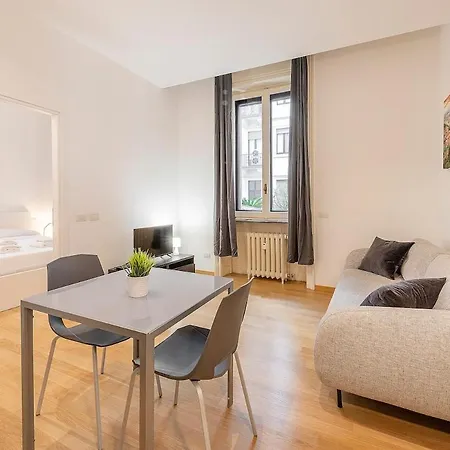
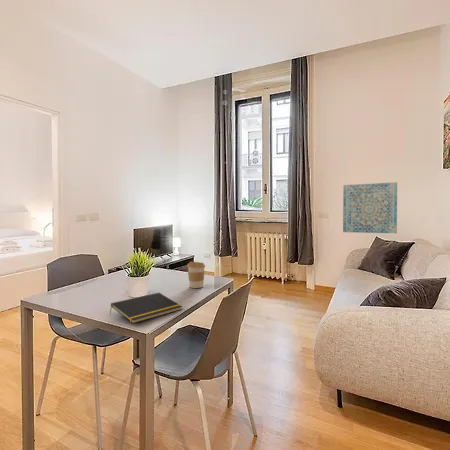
+ wall art (369, 208)
+ coffee cup (196, 274)
+ notepad (147, 306)
